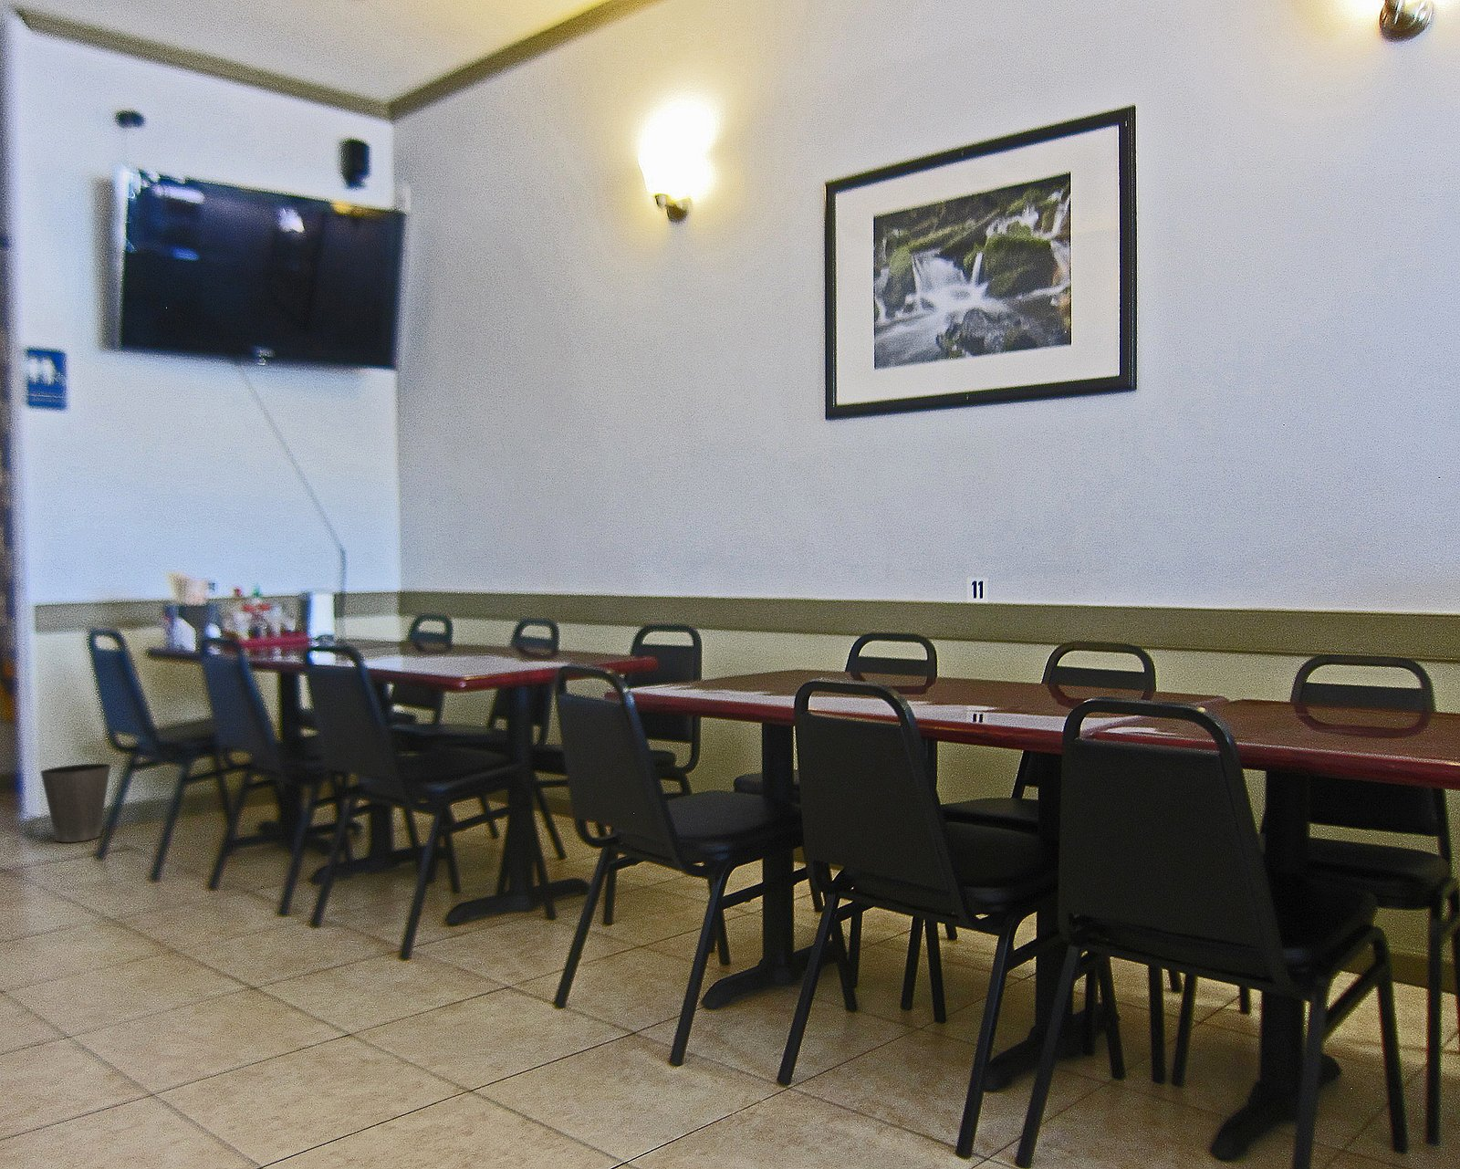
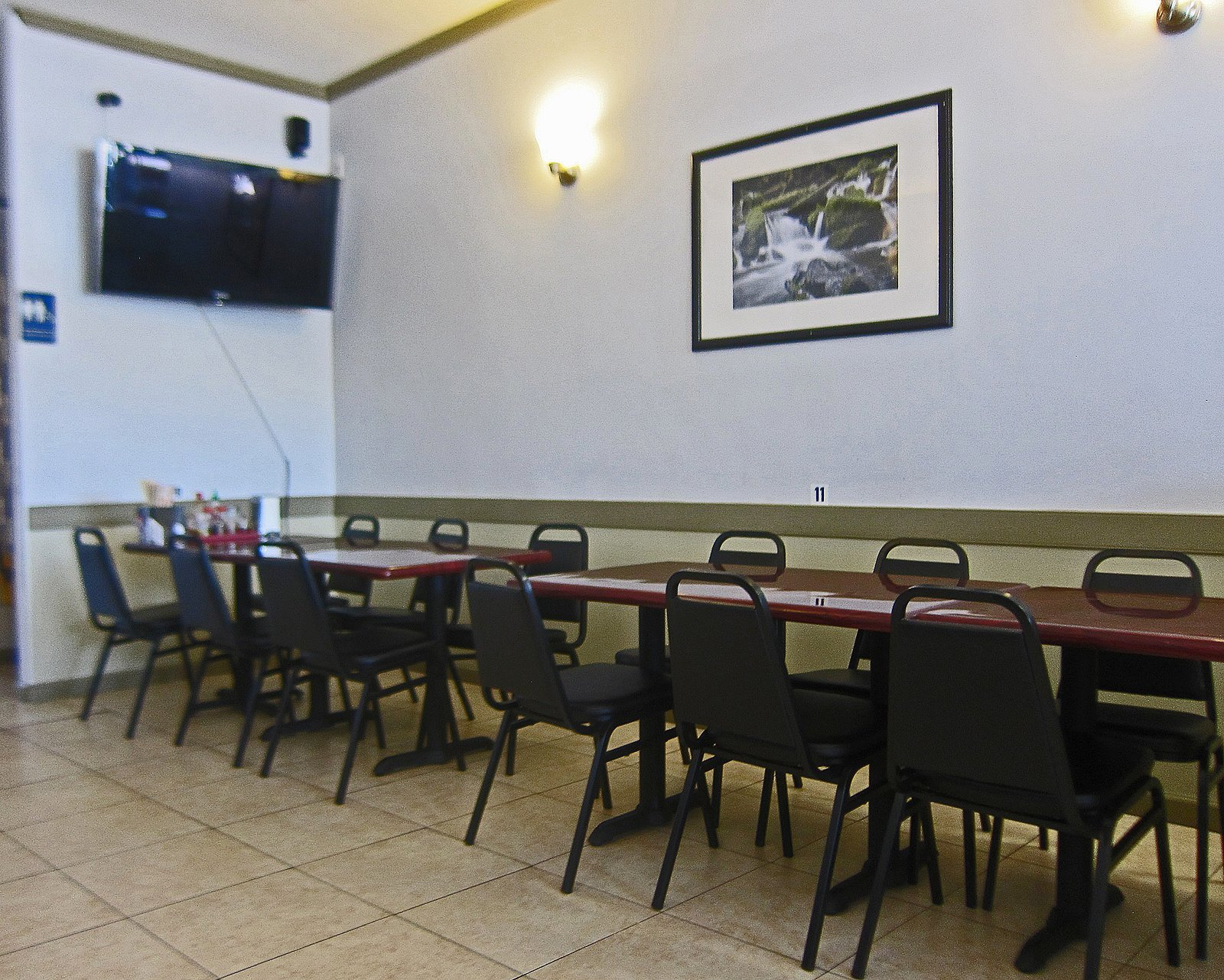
- waste basket (75, 803)
